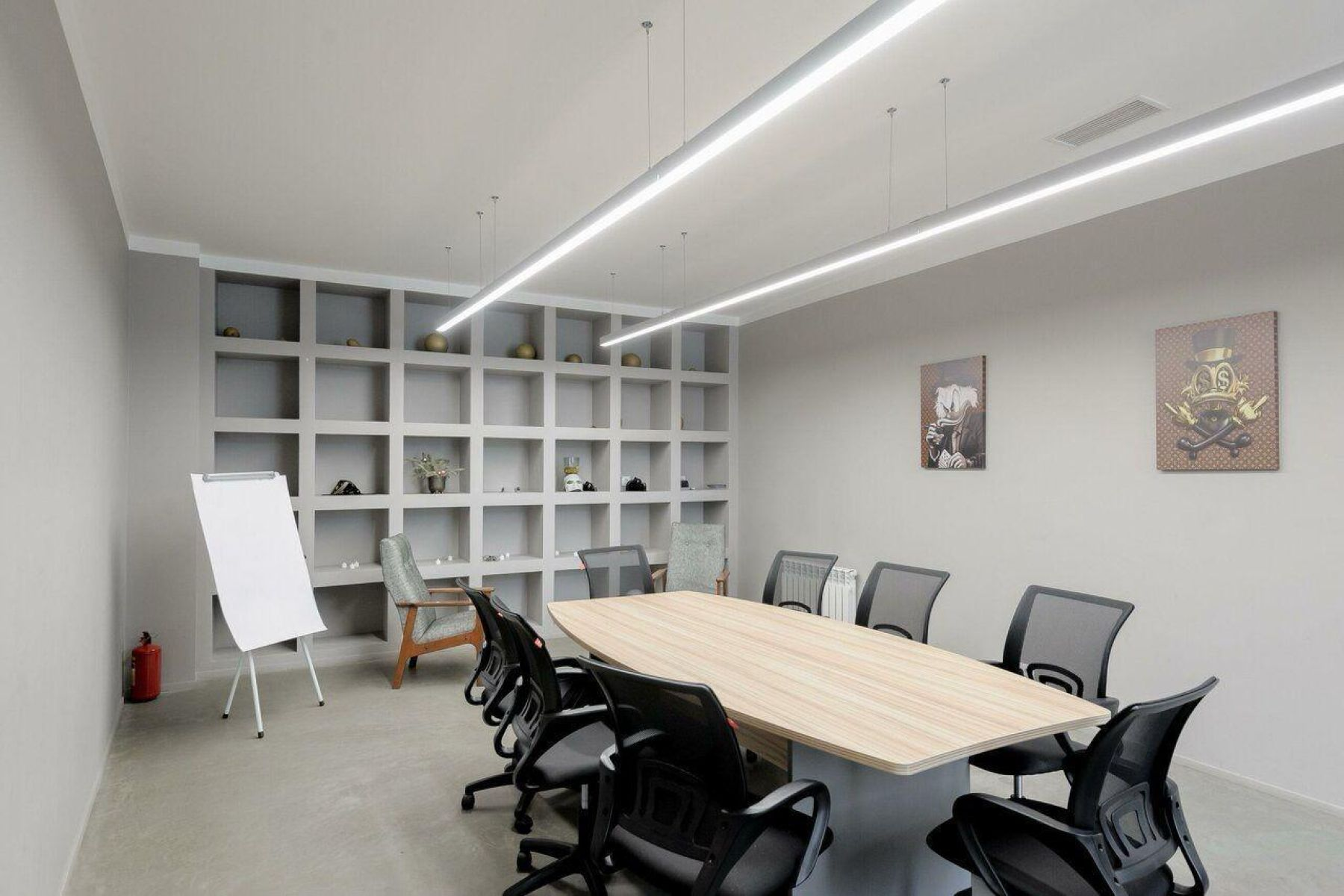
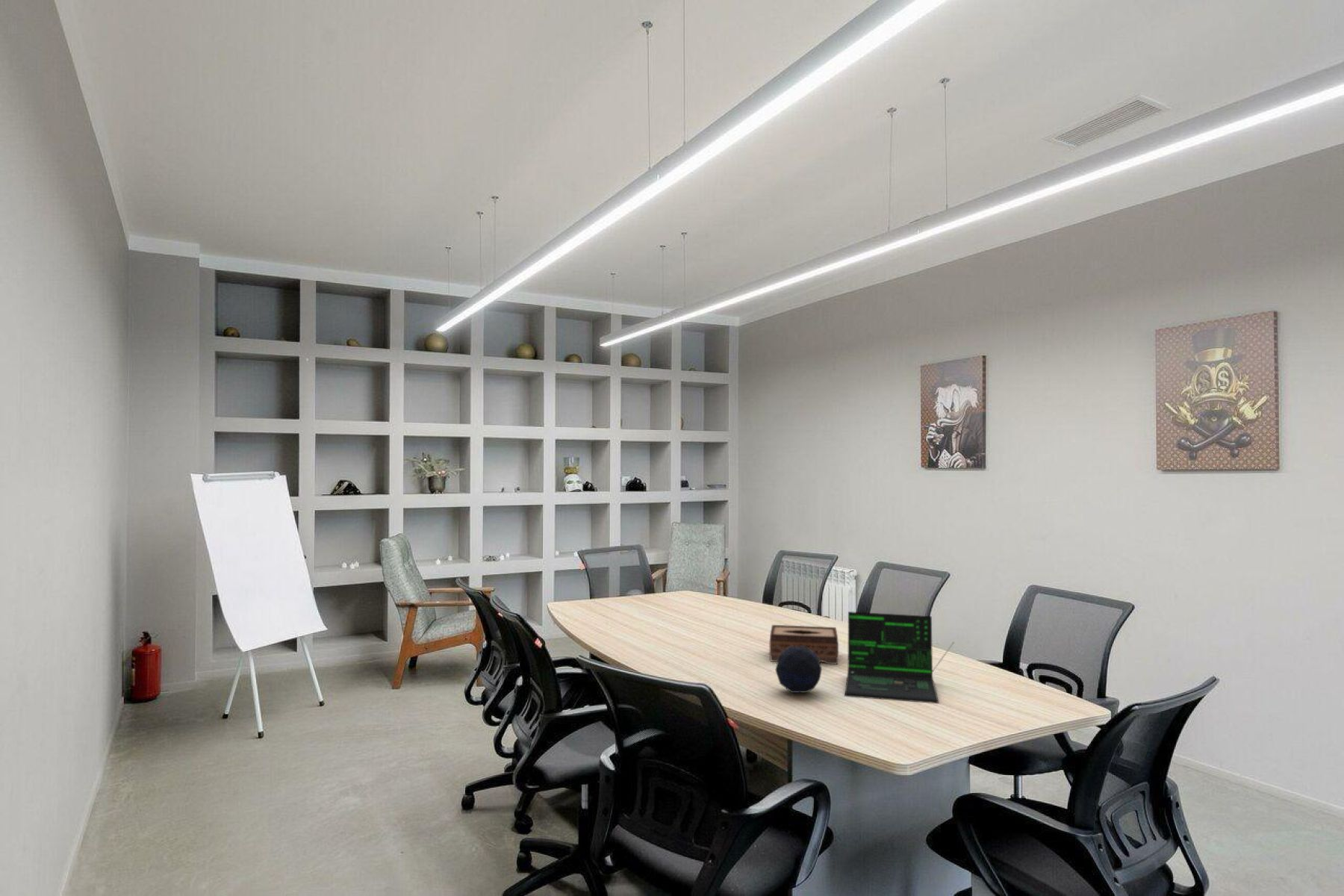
+ laptop (901, 655)
+ decorative orb (798, 669)
+ tissue box (803, 644)
